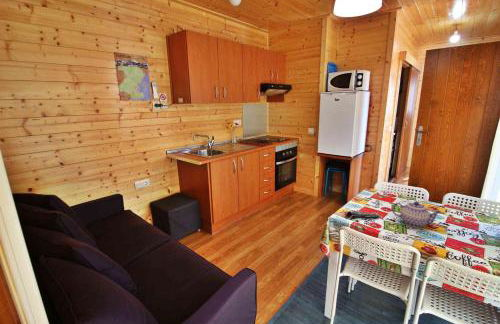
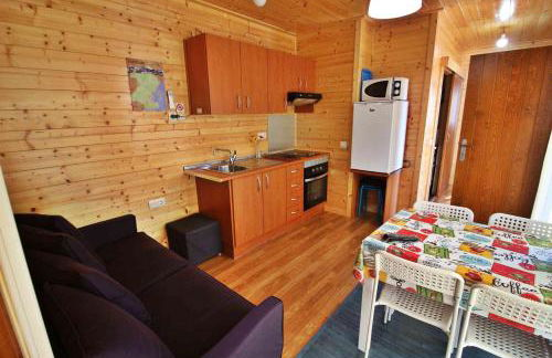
- teapot (415, 212)
